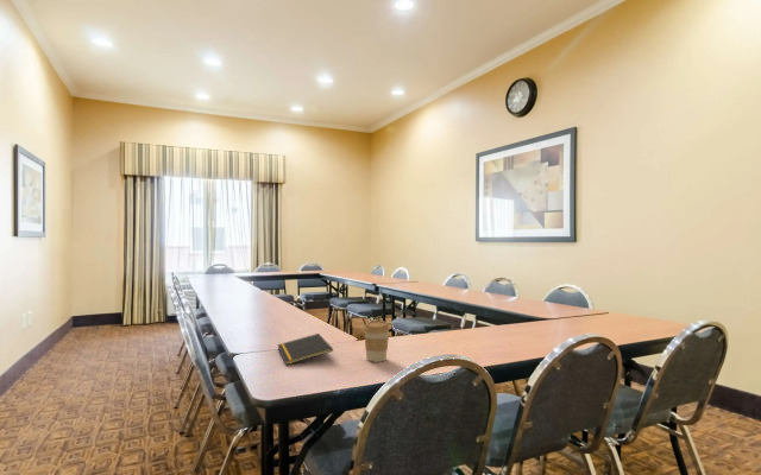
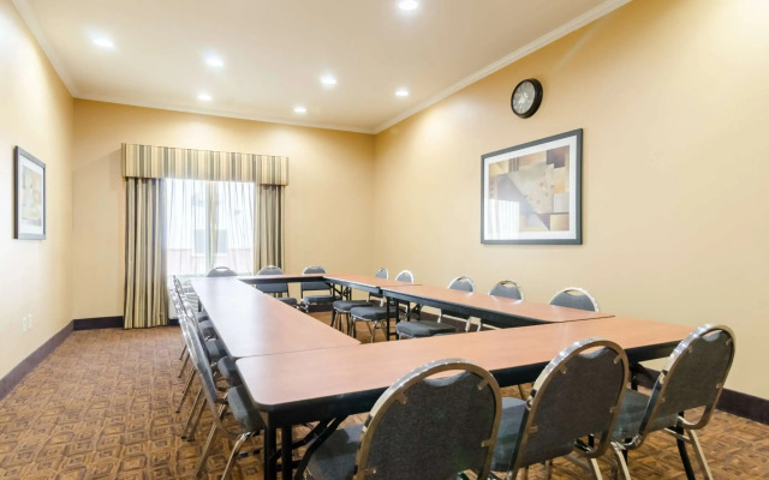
- notepad (303, 347)
- coffee cup (376, 340)
